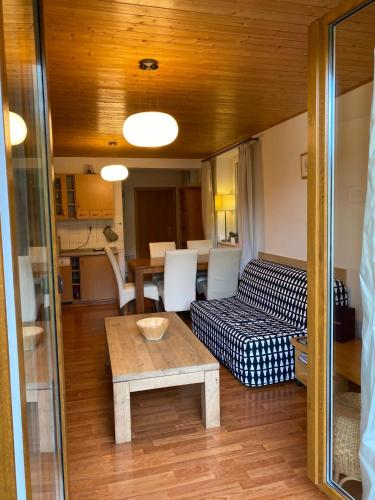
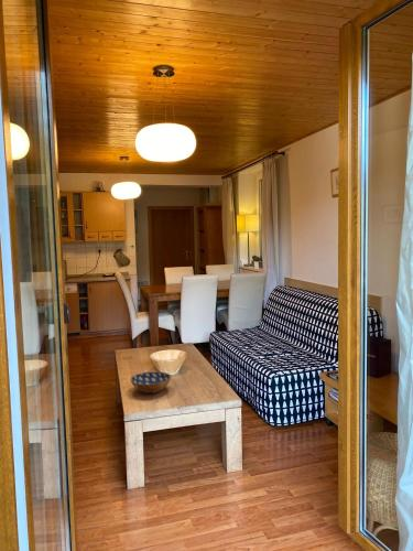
+ bowl (151, 383)
